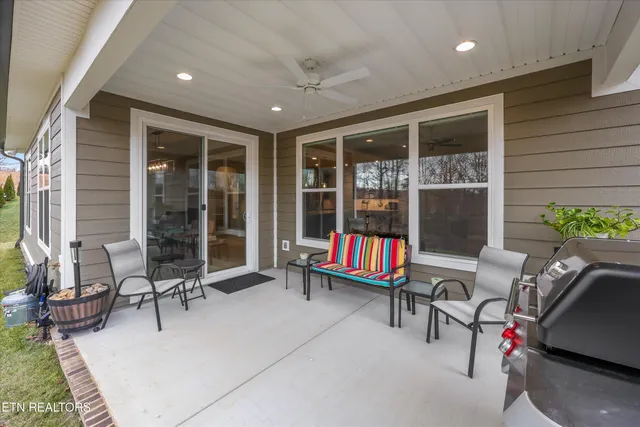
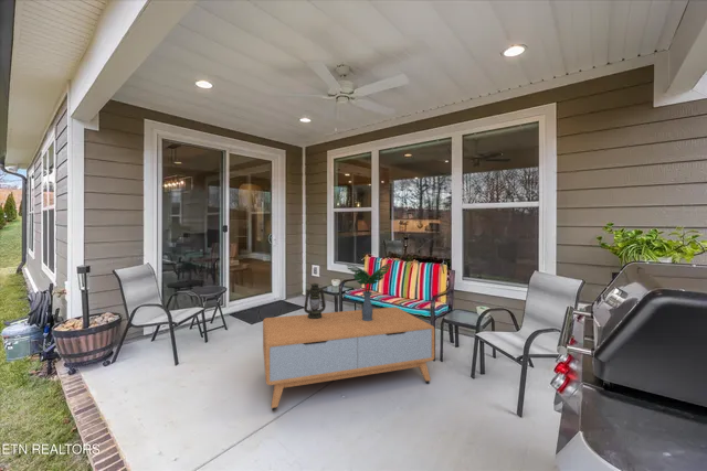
+ lantern (315, 299)
+ coffee table (345, 320)
